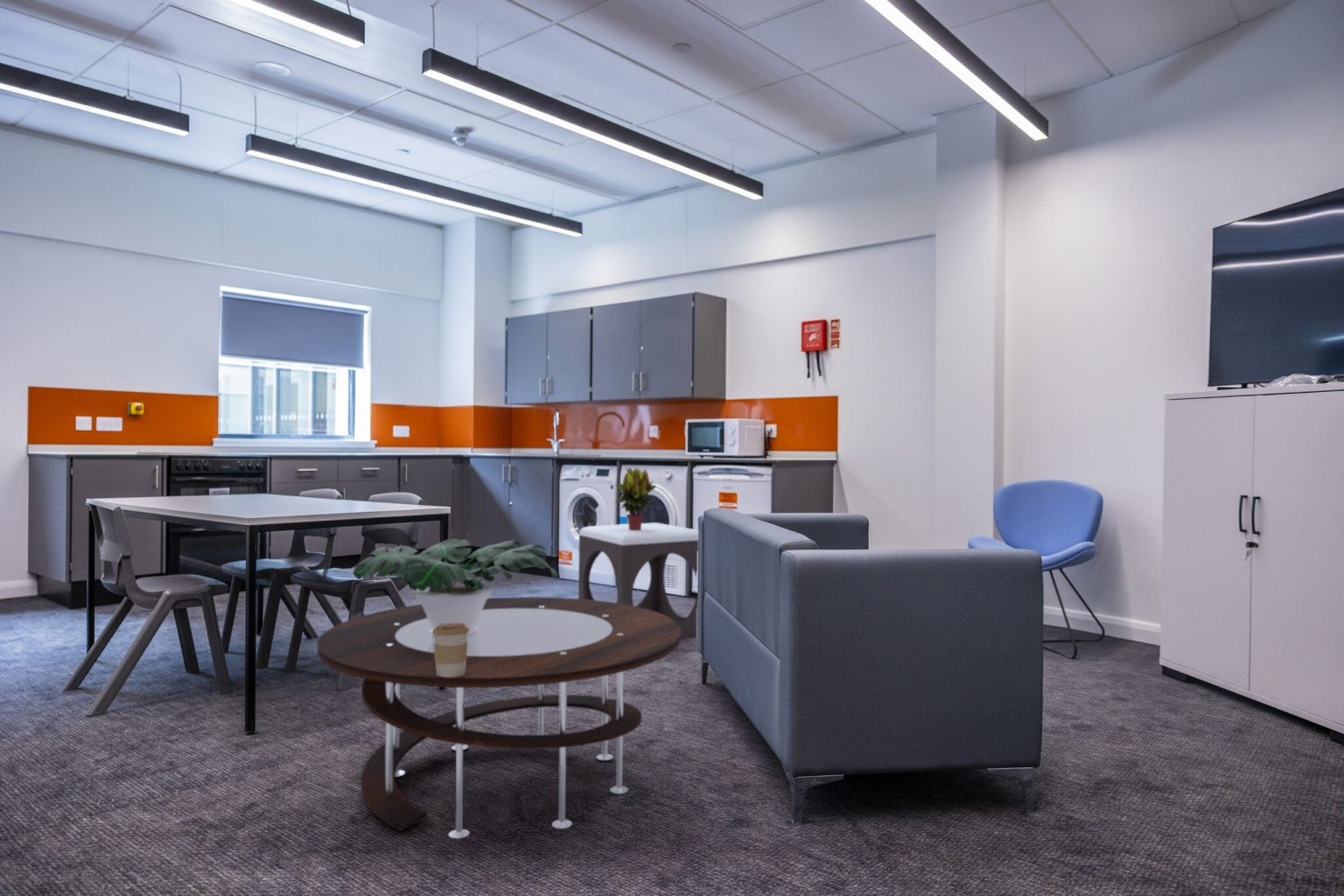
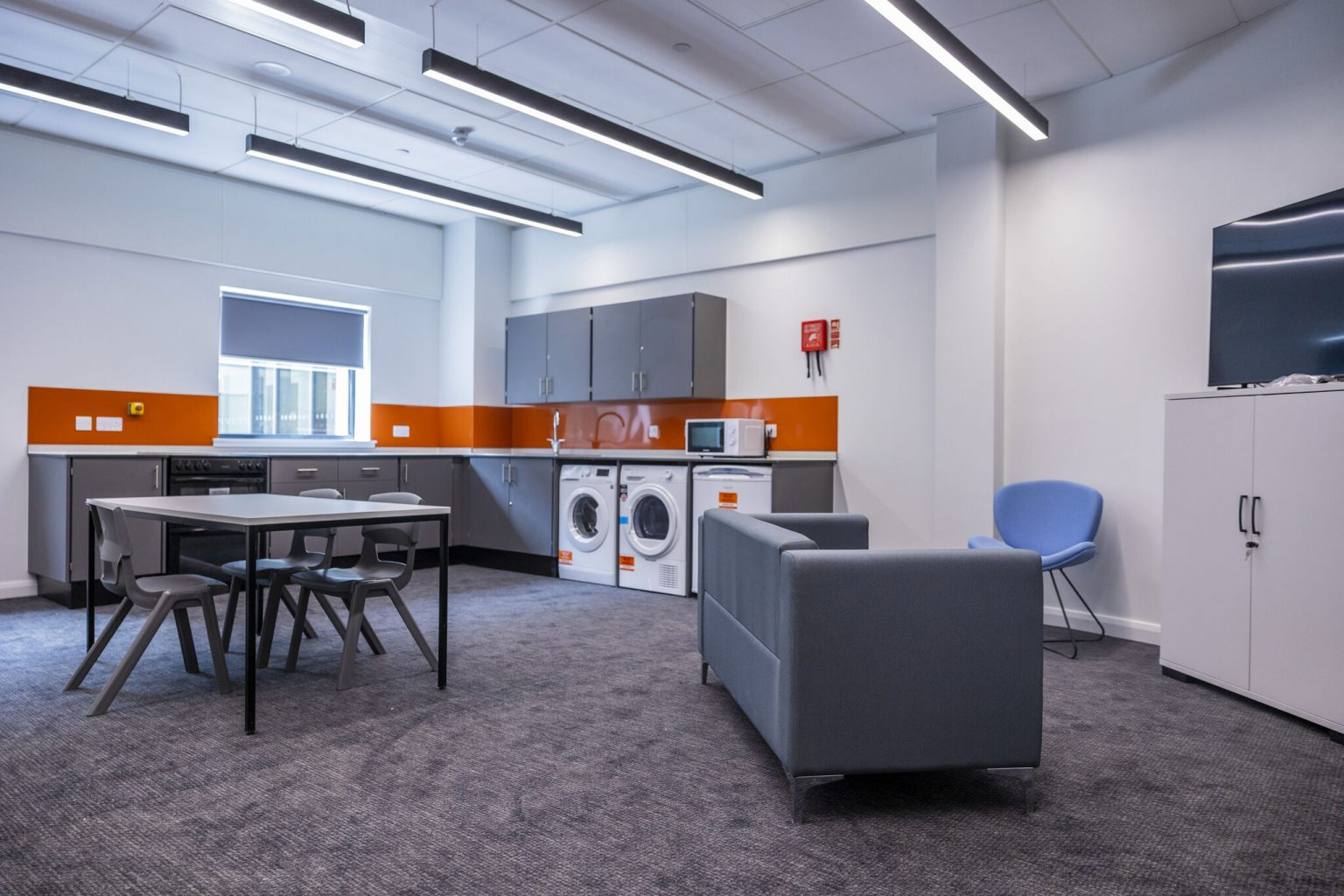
- coffee table (506, 705)
- coffee cup (451, 647)
- potted plant (634, 498)
- footstool (636, 577)
- potted plant (471, 588)
